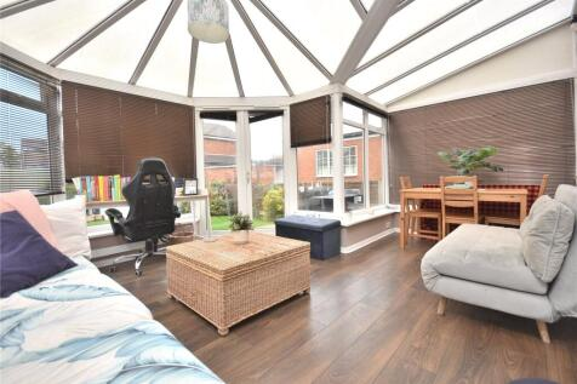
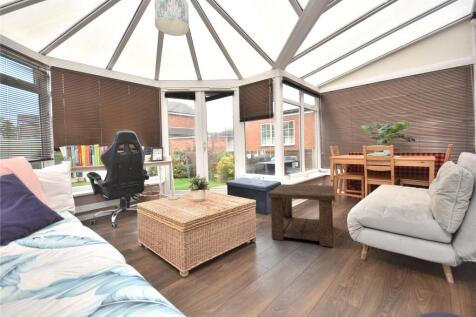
+ side table (303, 218)
